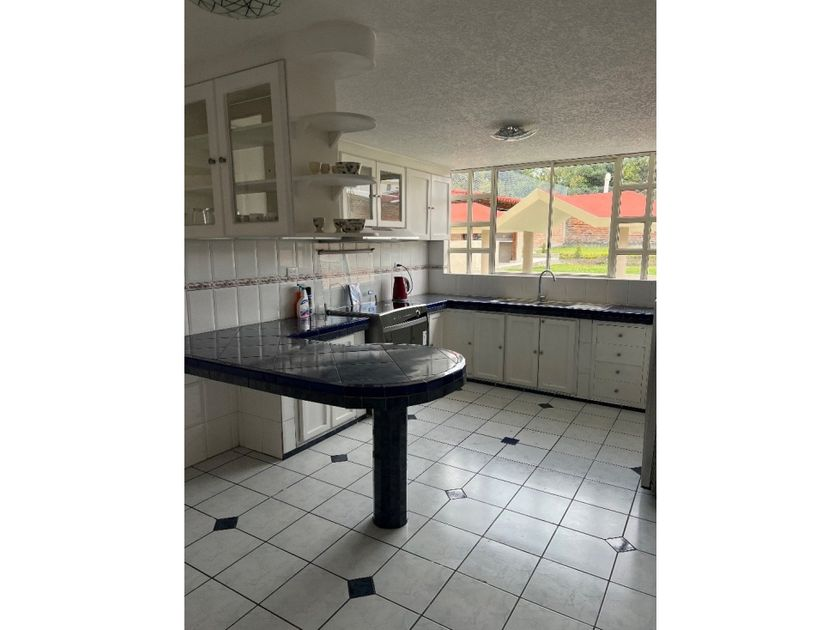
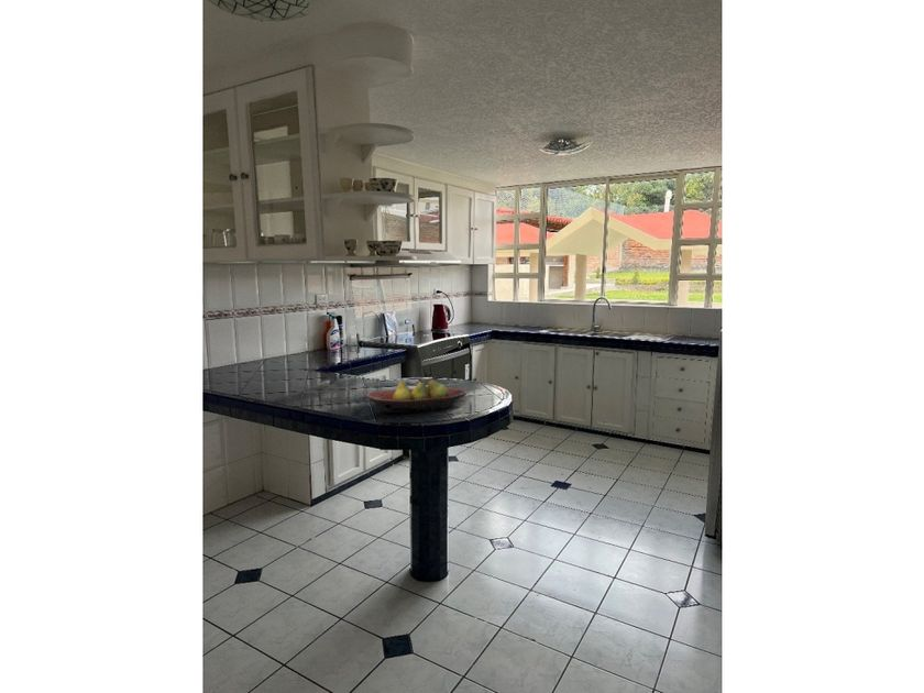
+ fruit bowl (417, 394)
